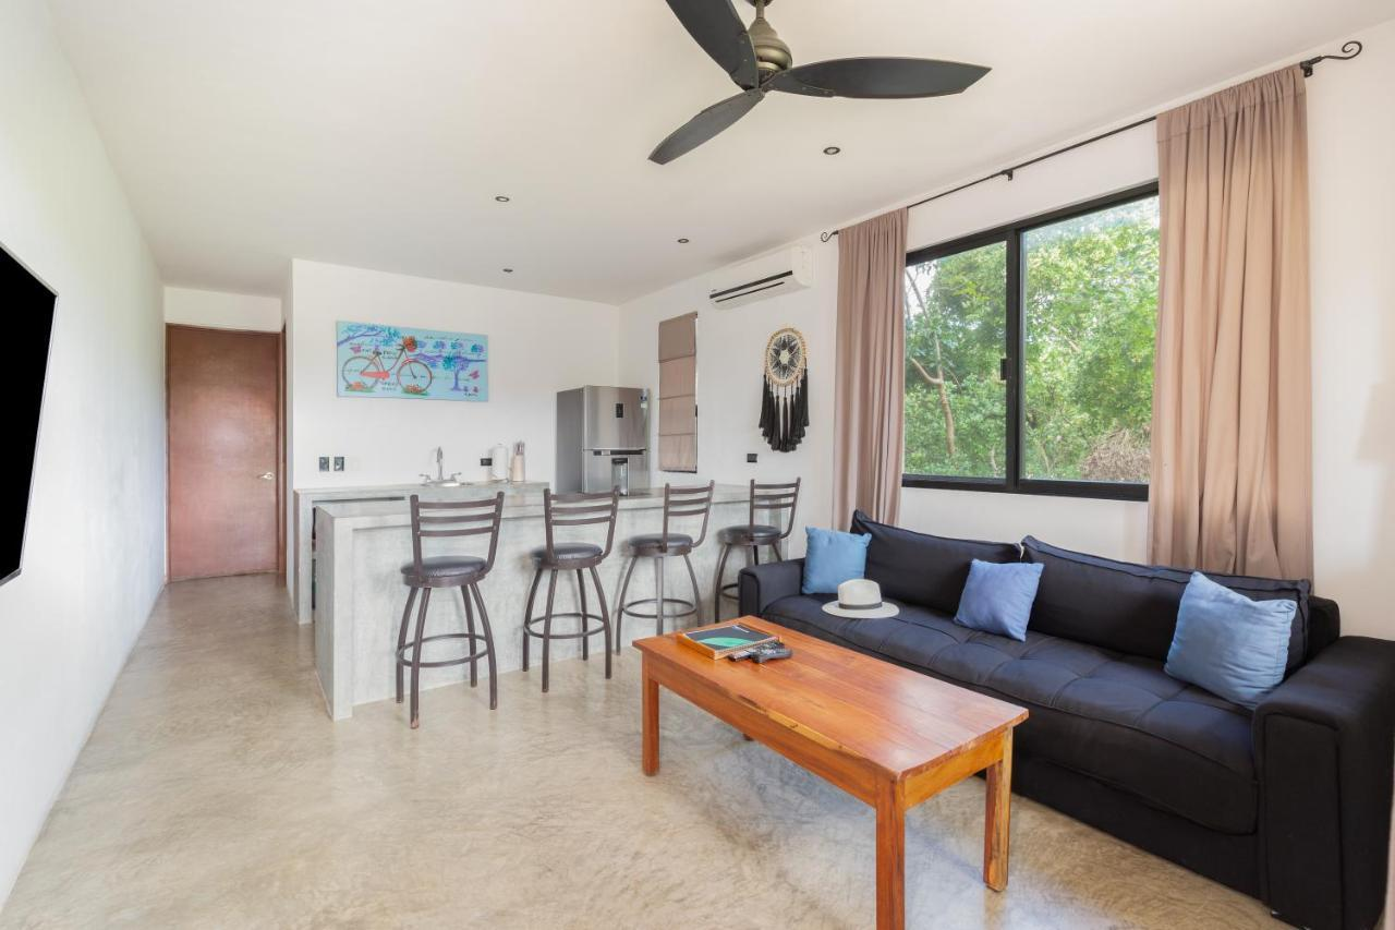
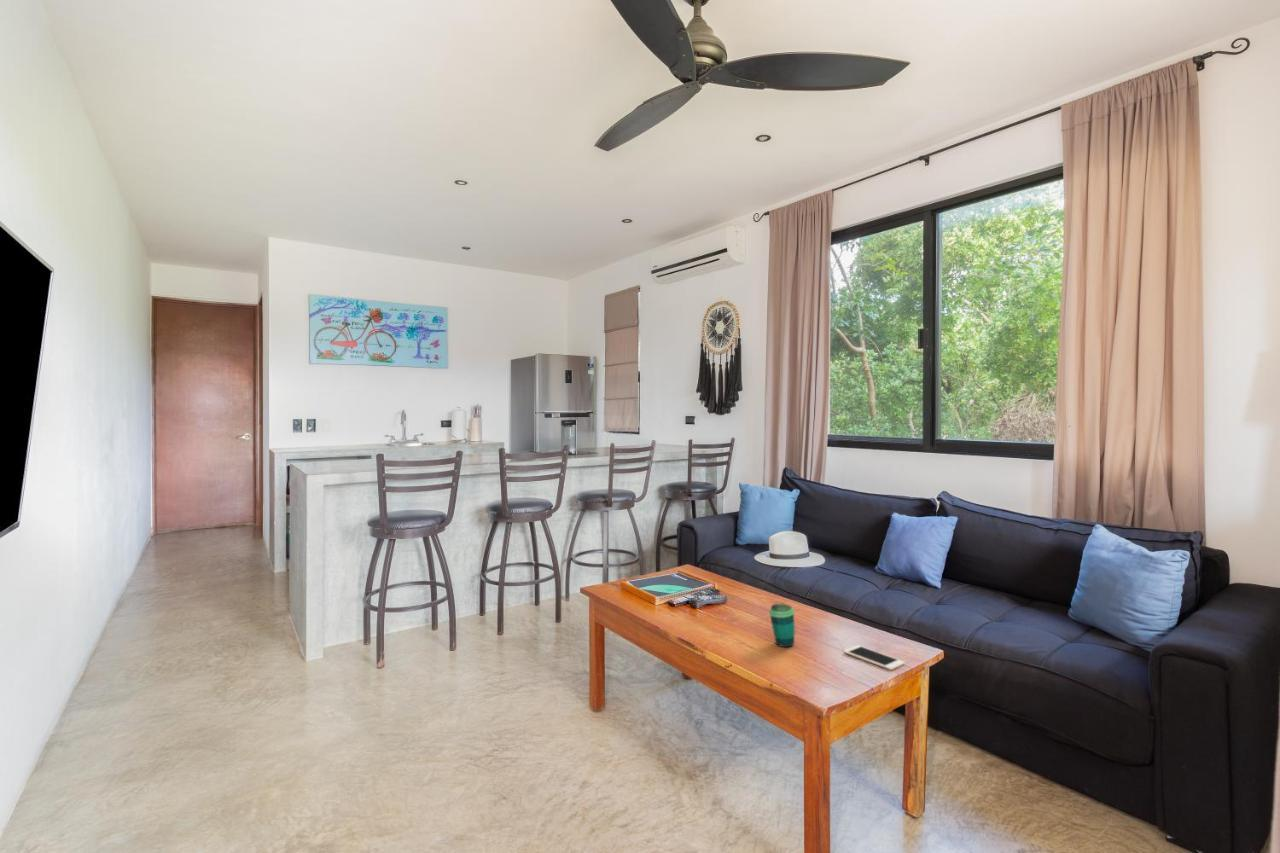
+ cell phone (873, 657)
+ cup (781, 625)
